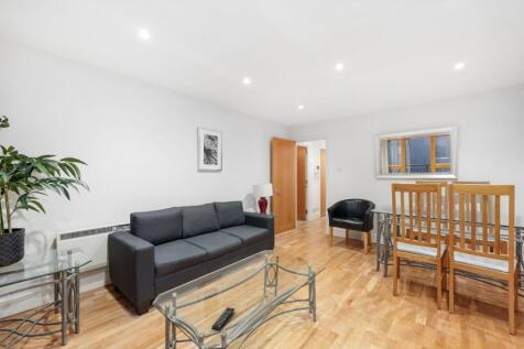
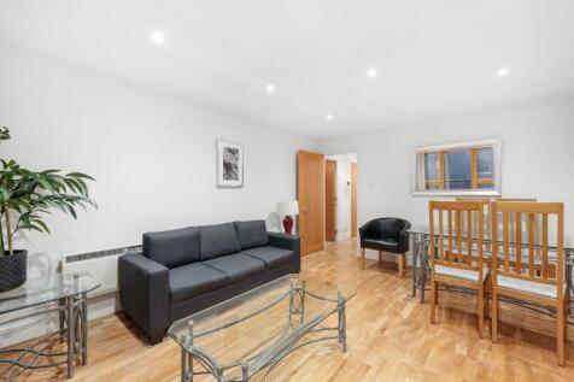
- remote control (223, 318)
